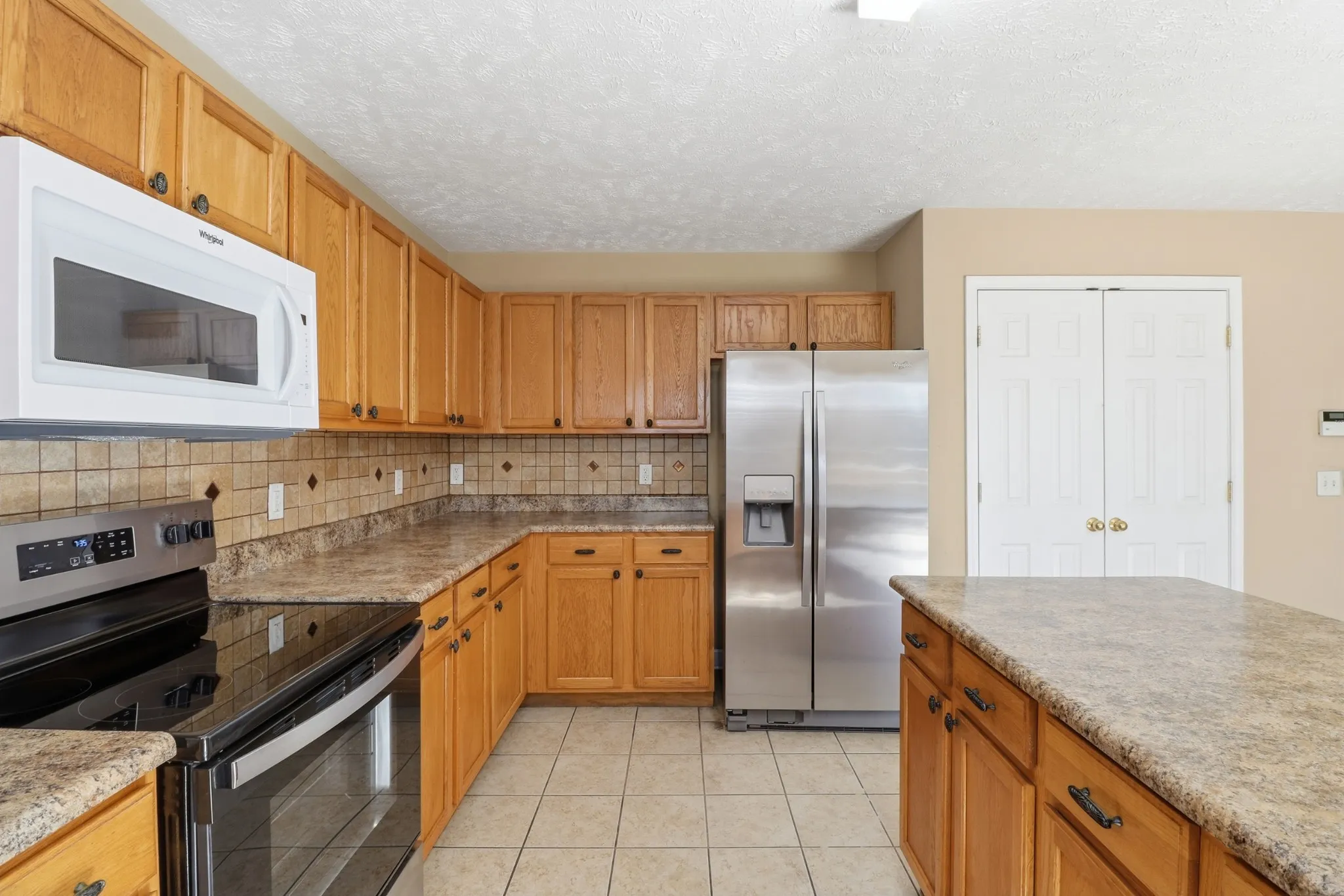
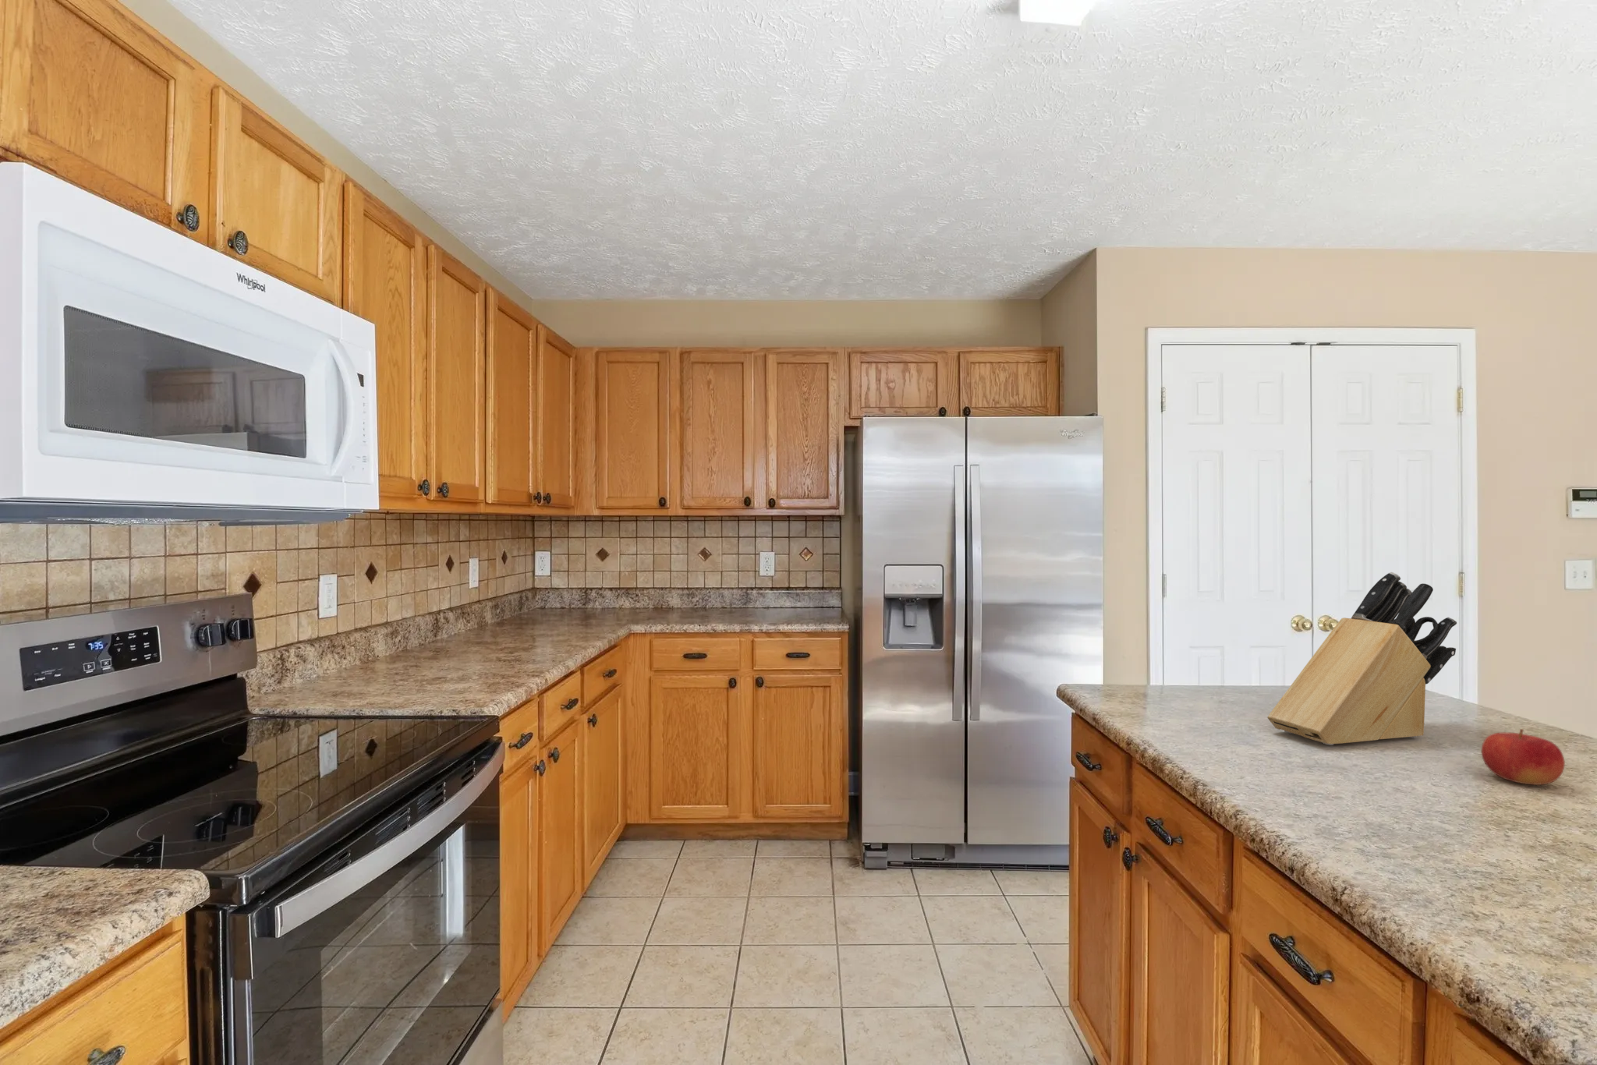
+ fruit (1521, 755)
+ knife block (1364, 654)
